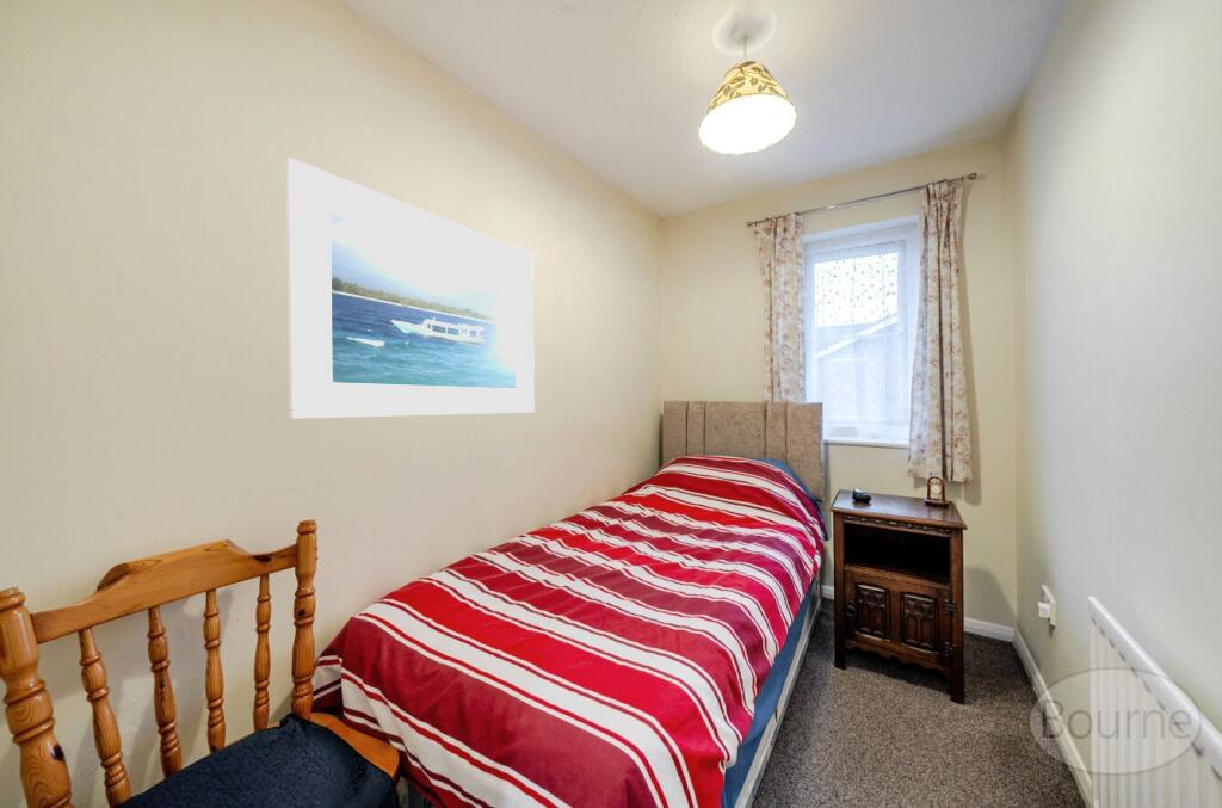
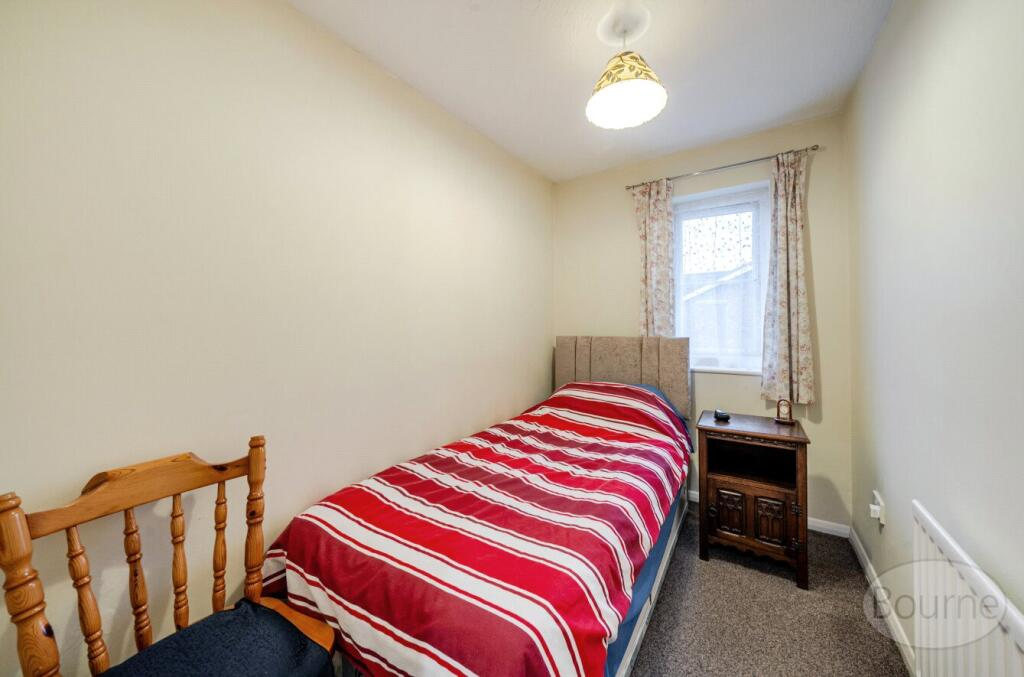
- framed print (440, 316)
